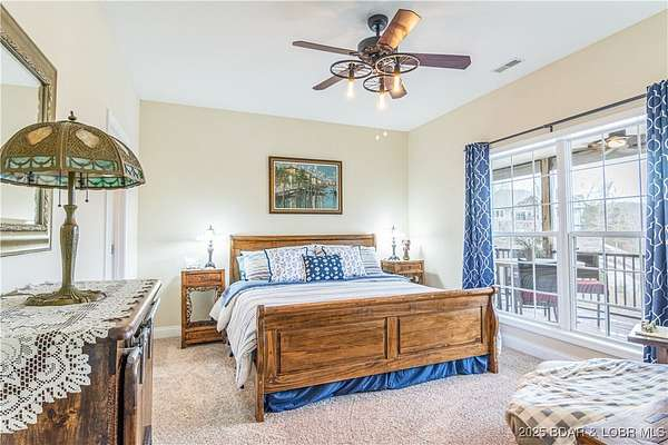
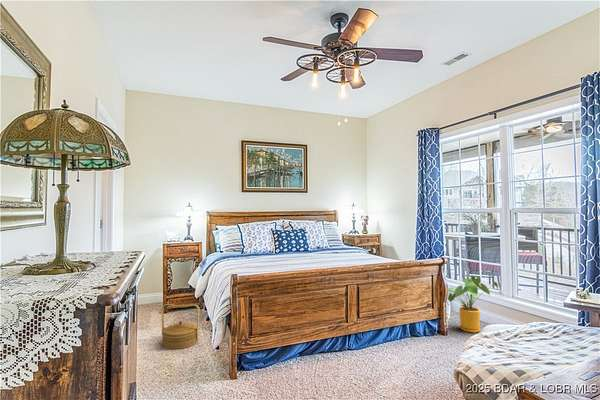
+ basket (180, 323)
+ house plant (469, 303)
